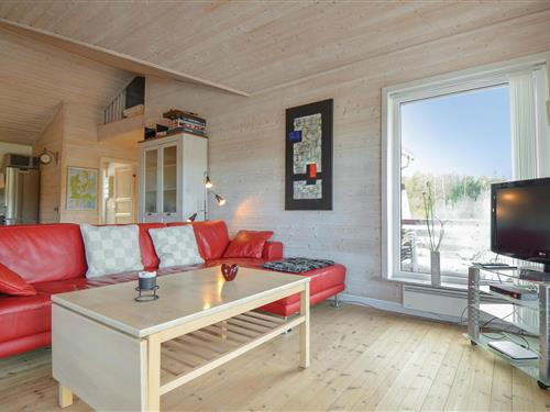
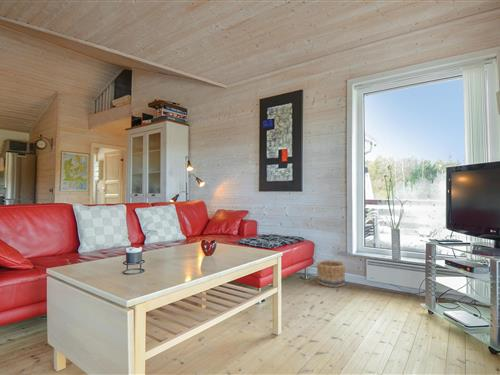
+ basket (330, 273)
